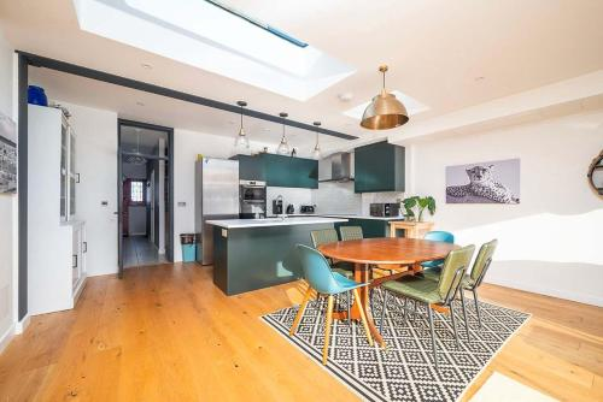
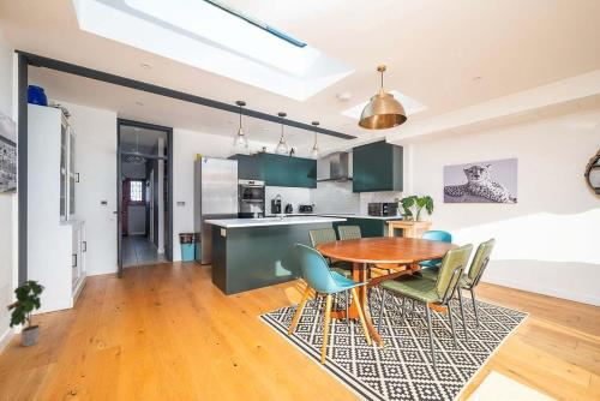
+ potted plant (28, 312)
